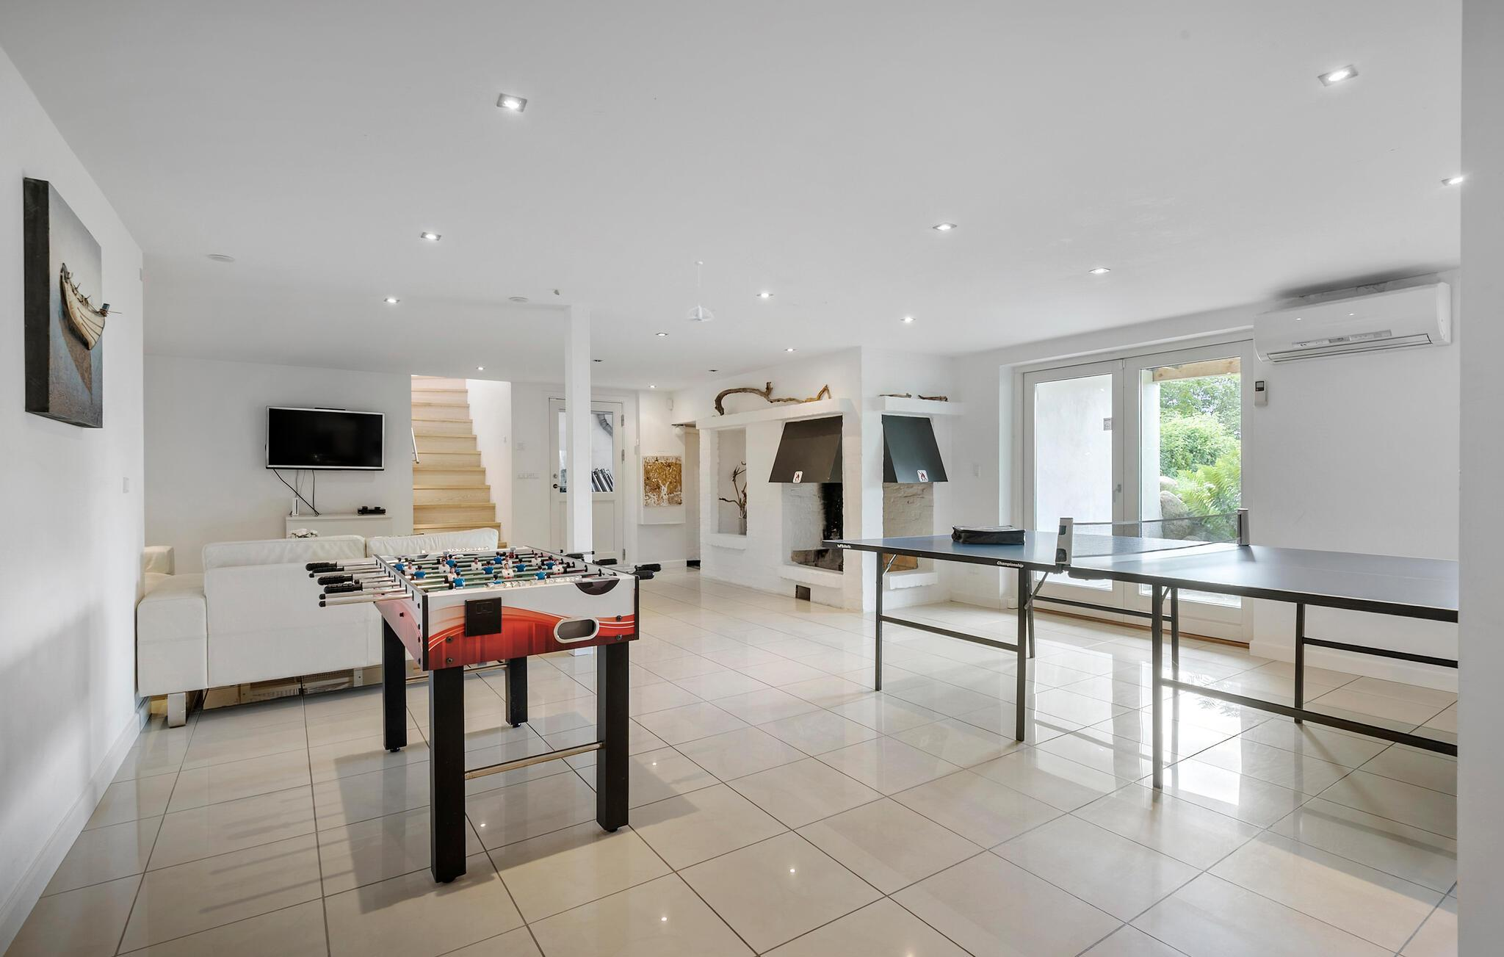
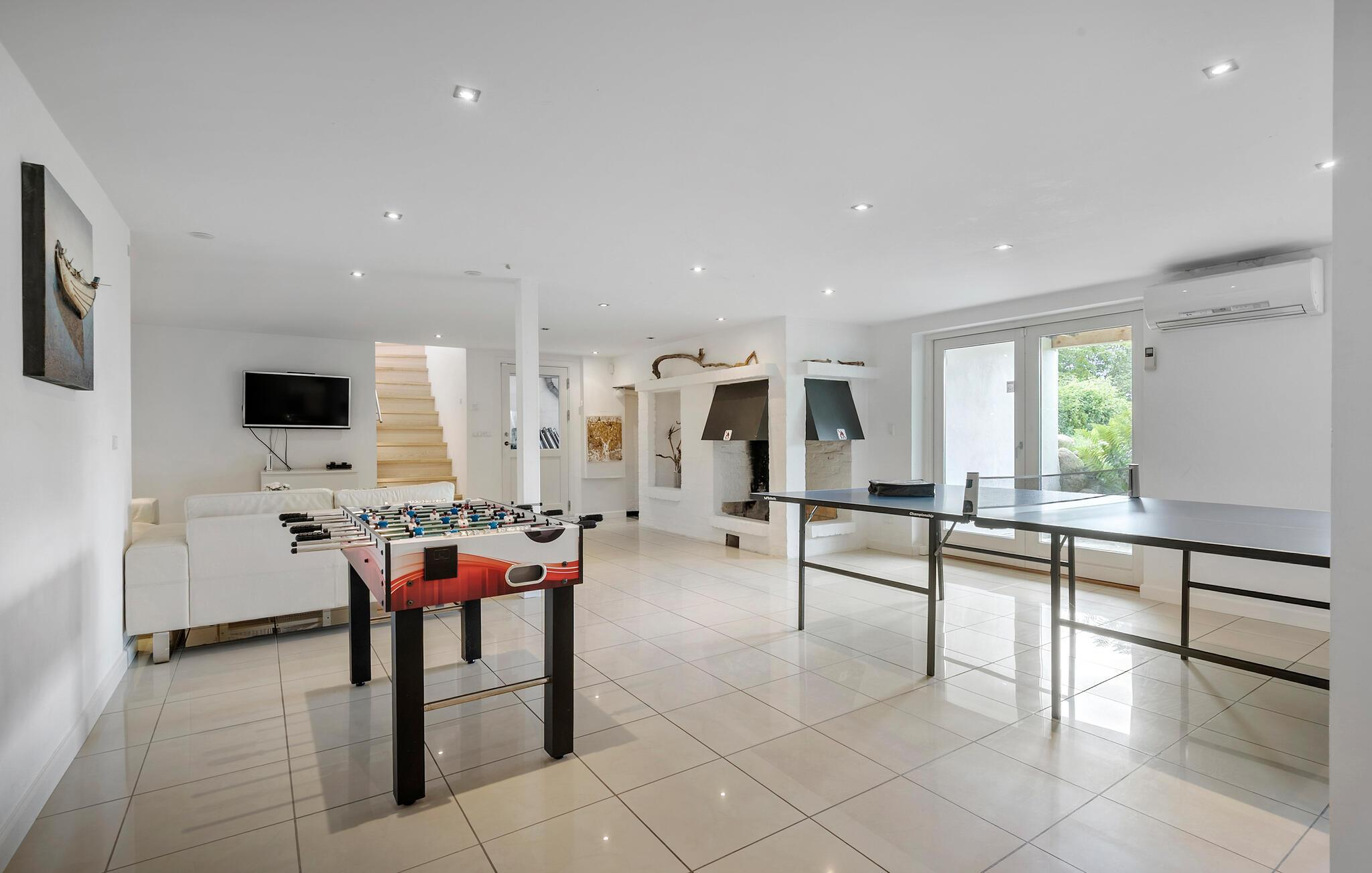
- pendant light (698, 284)
